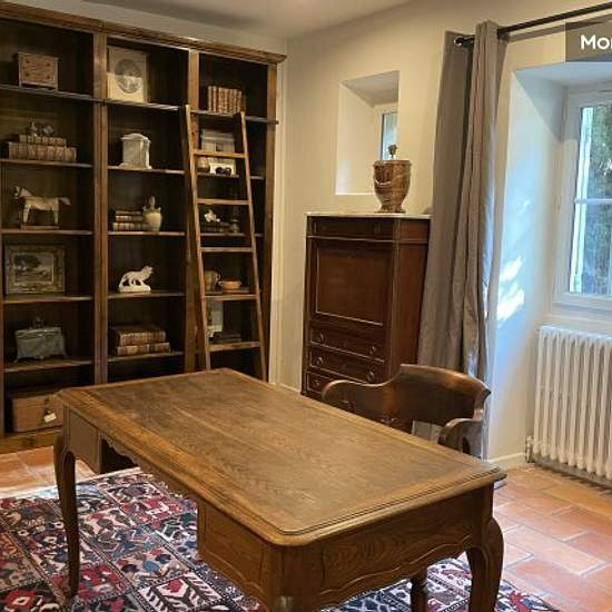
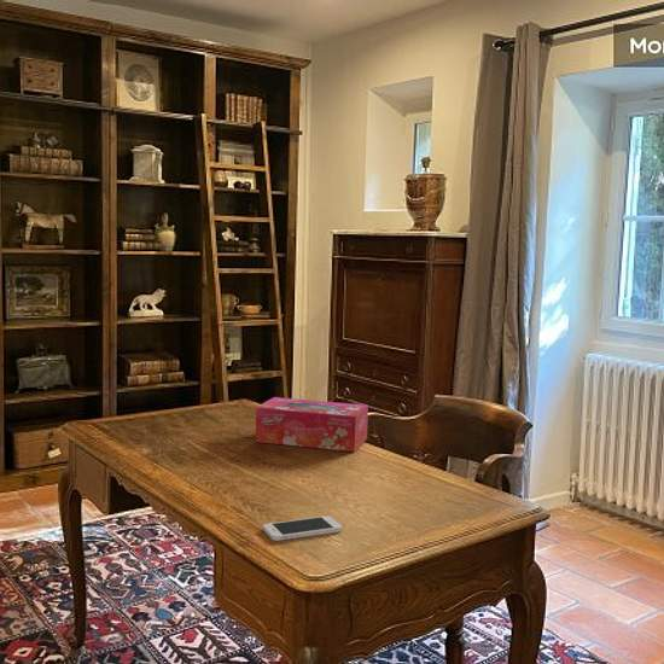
+ tissue box (311, 423)
+ smartphone (302, 528)
